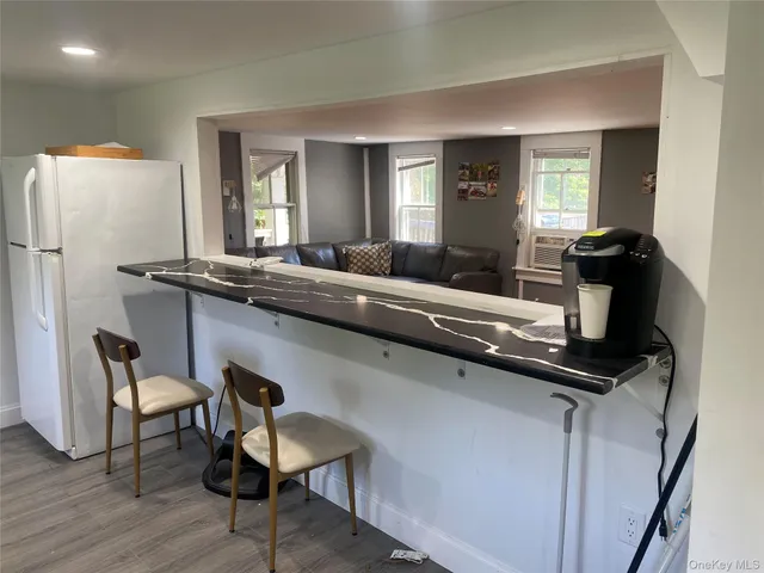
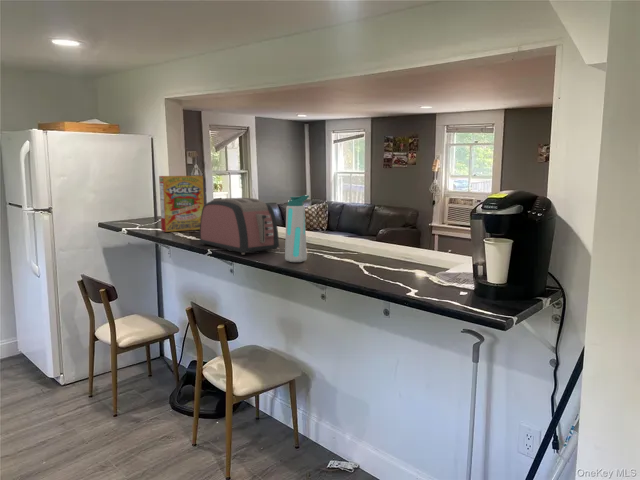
+ toaster (238, 223)
+ cereal box (182, 203)
+ water bottle (297, 228)
